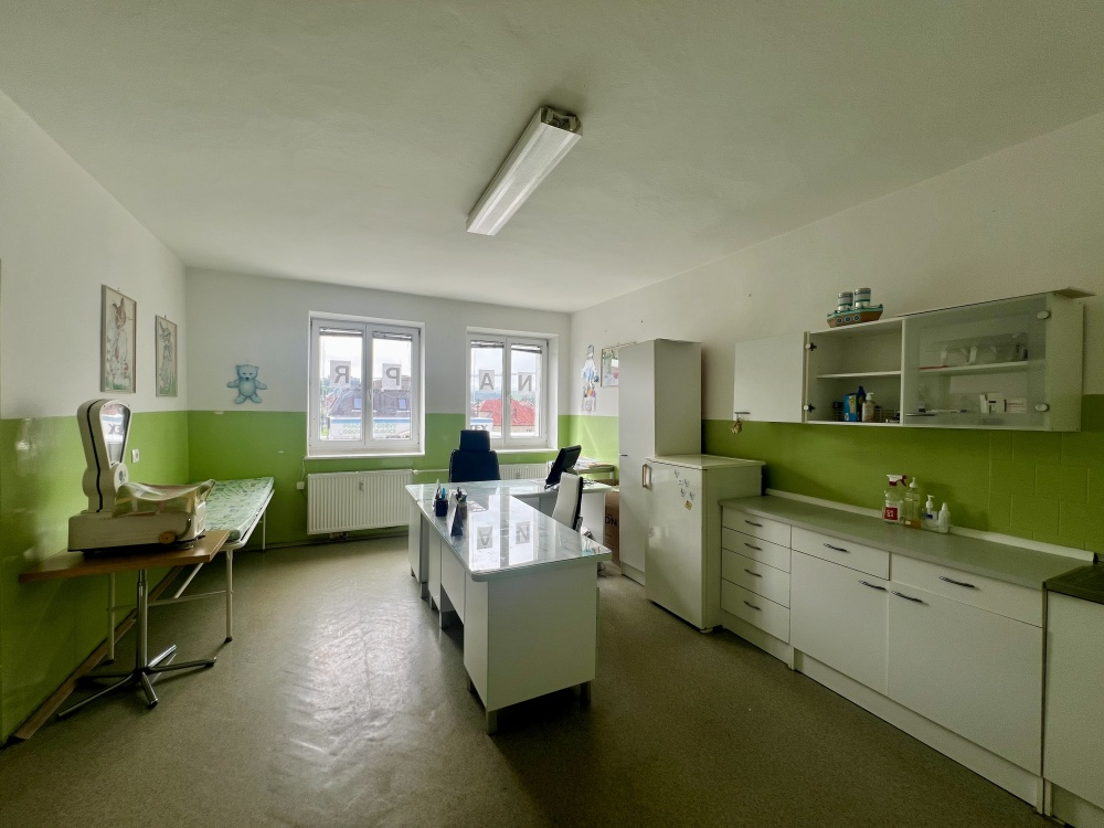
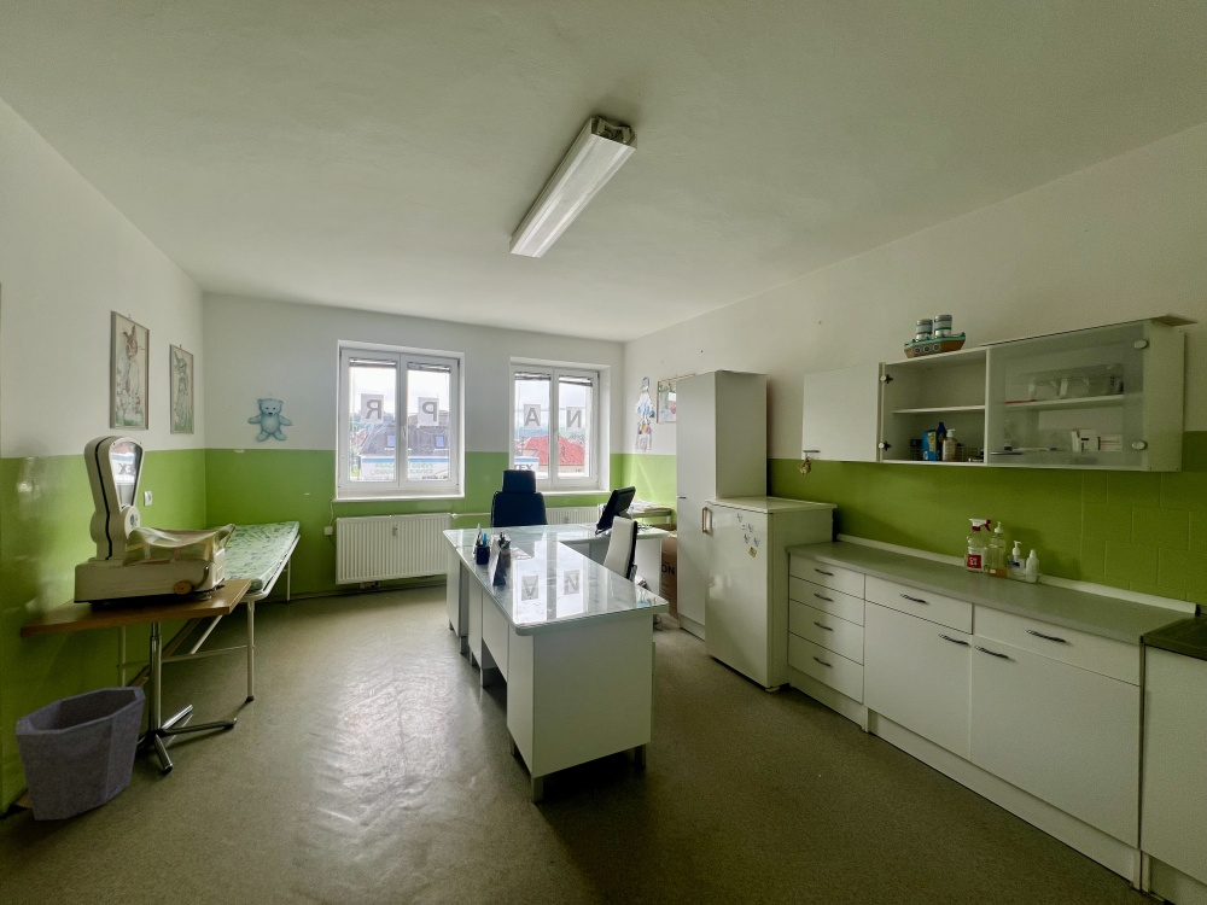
+ waste bin (83, 752)
